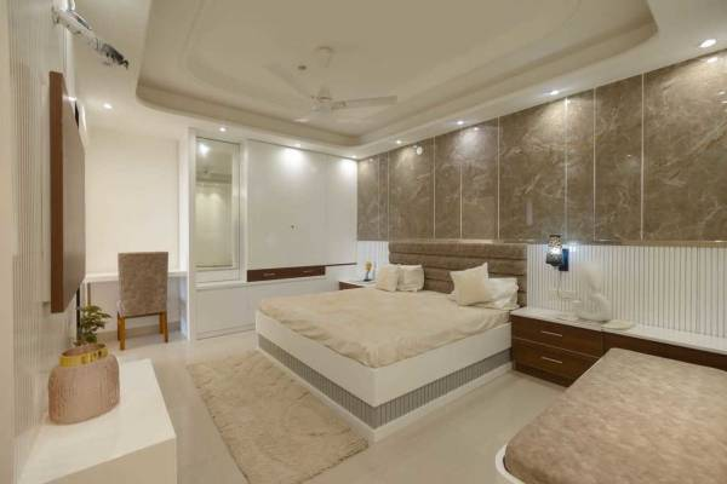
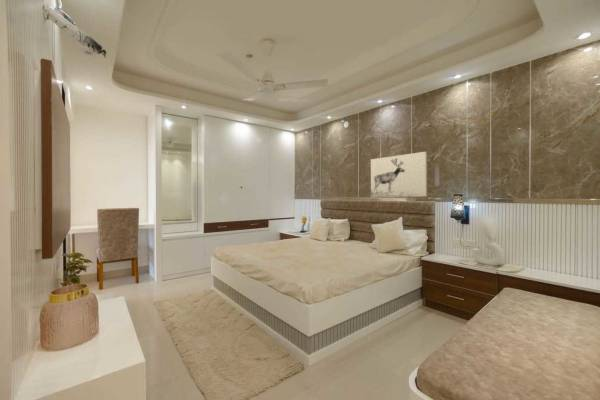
+ wall art (396, 176)
